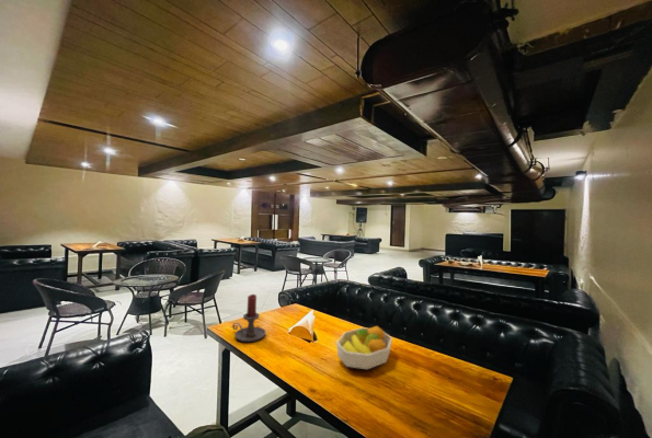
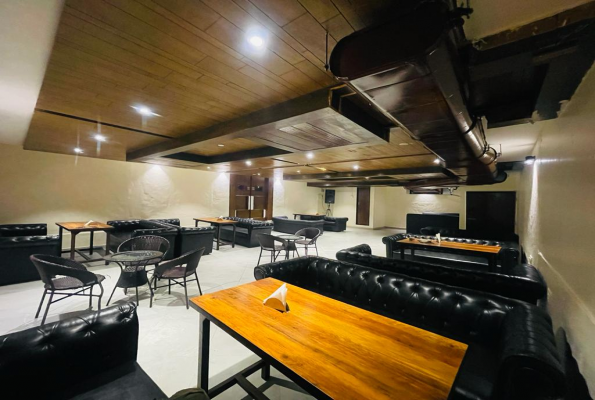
- fruit bowl (365, 344)
- candle holder (248, 314)
